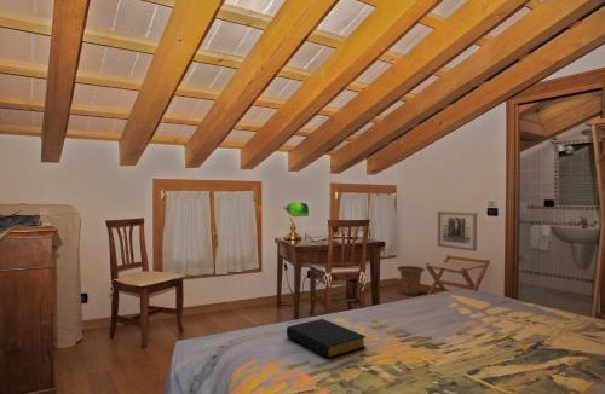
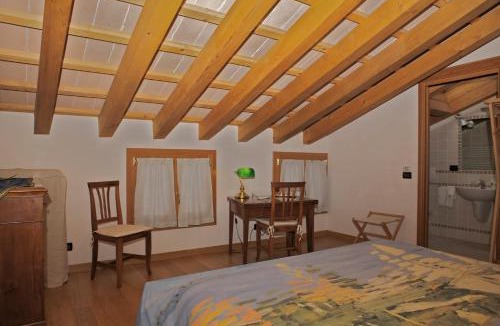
- basket (410, 280)
- hardback book (324, 336)
- wall art (456, 230)
